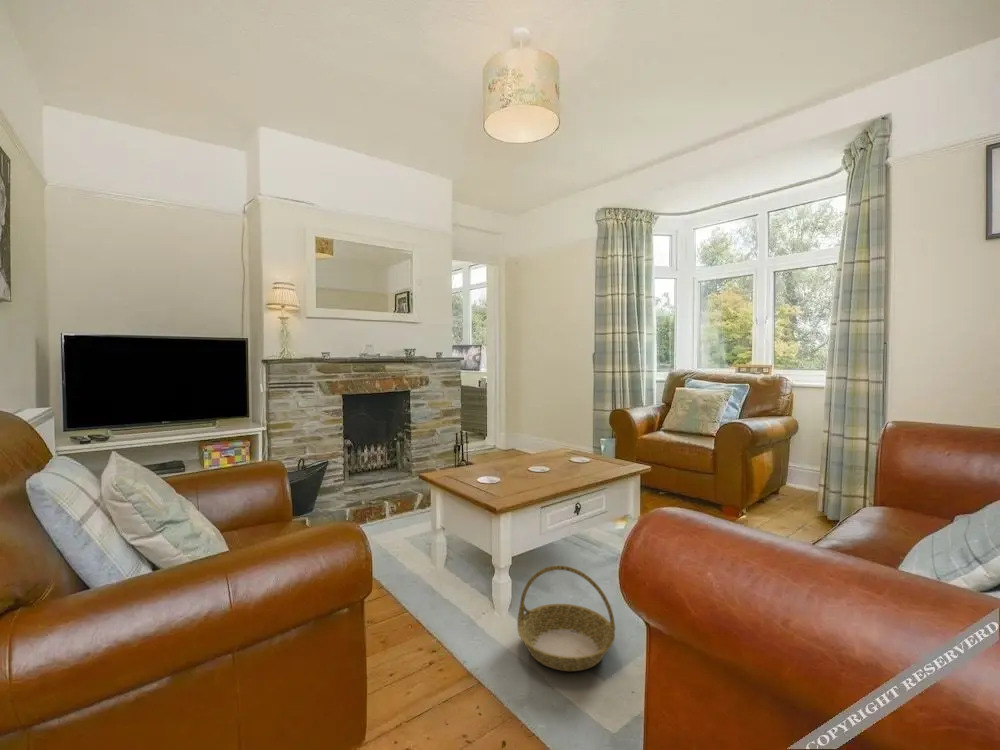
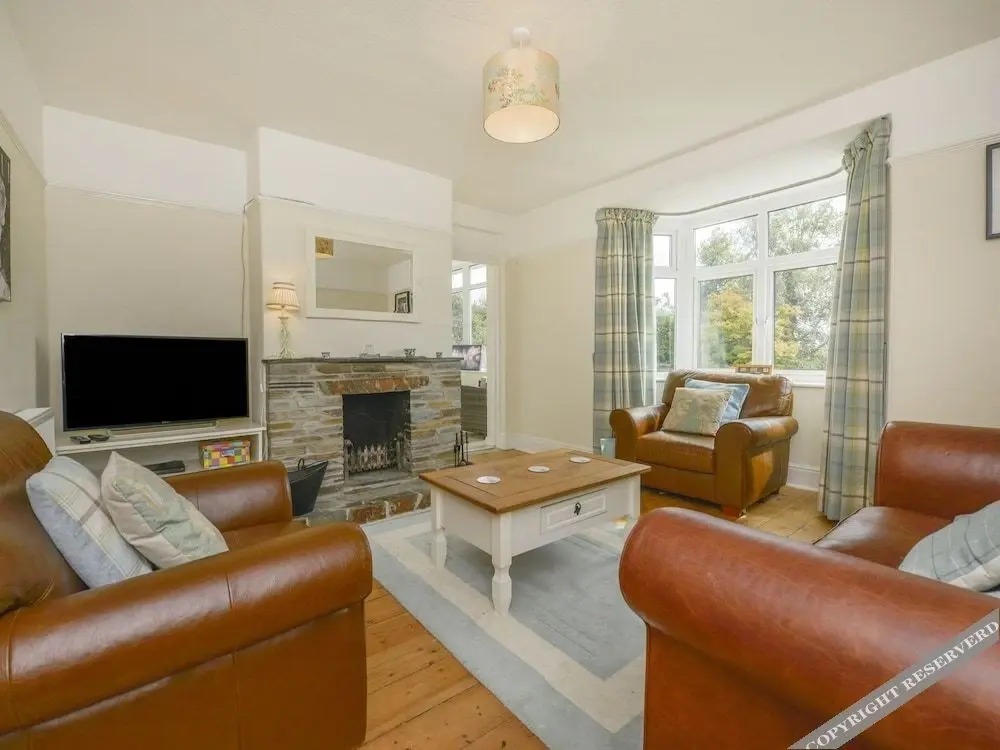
- basket (565, 607)
